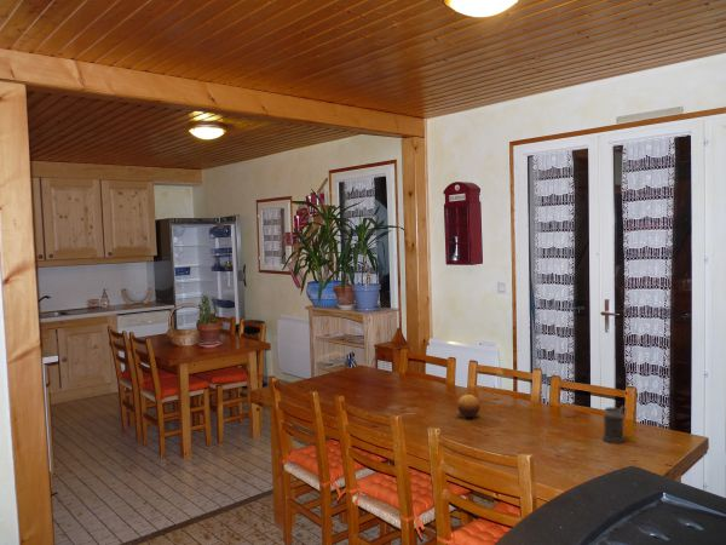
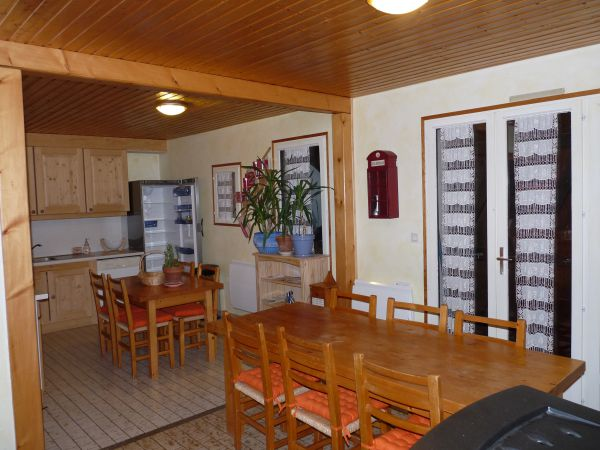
- fruit (468, 405)
- mug (616, 423)
